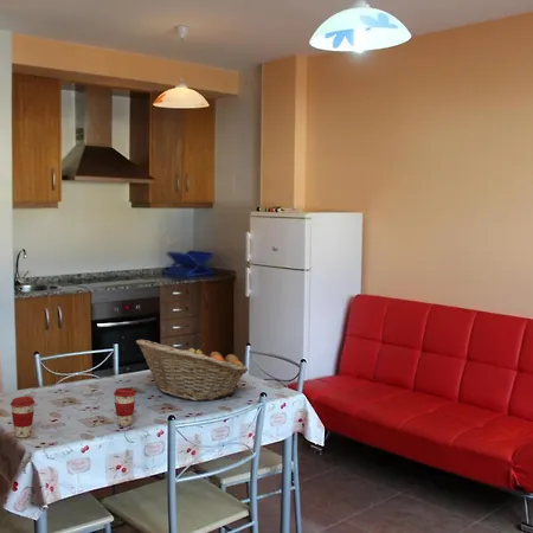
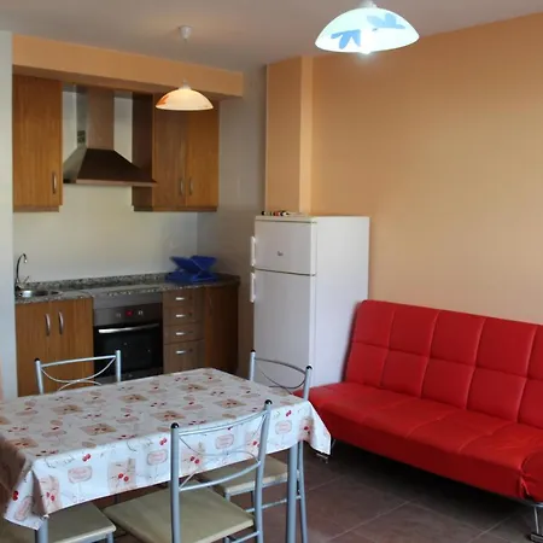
- coffee cup (124, 406)
- coffee cup (23, 417)
- fruit basket (191, 365)
